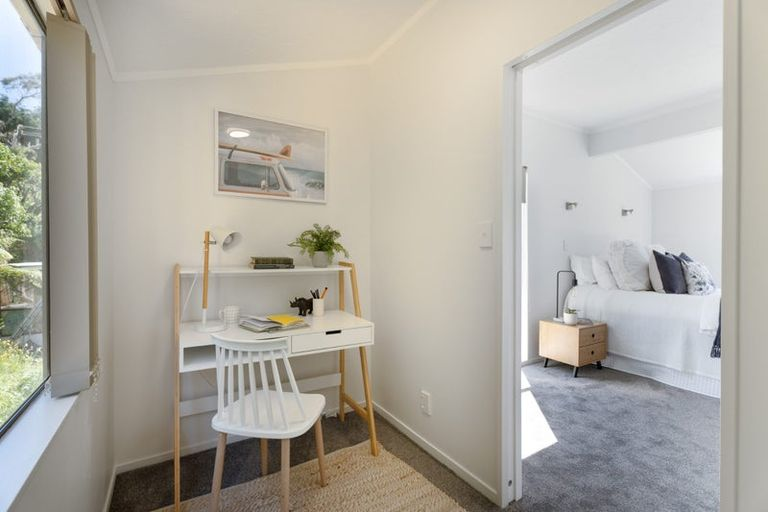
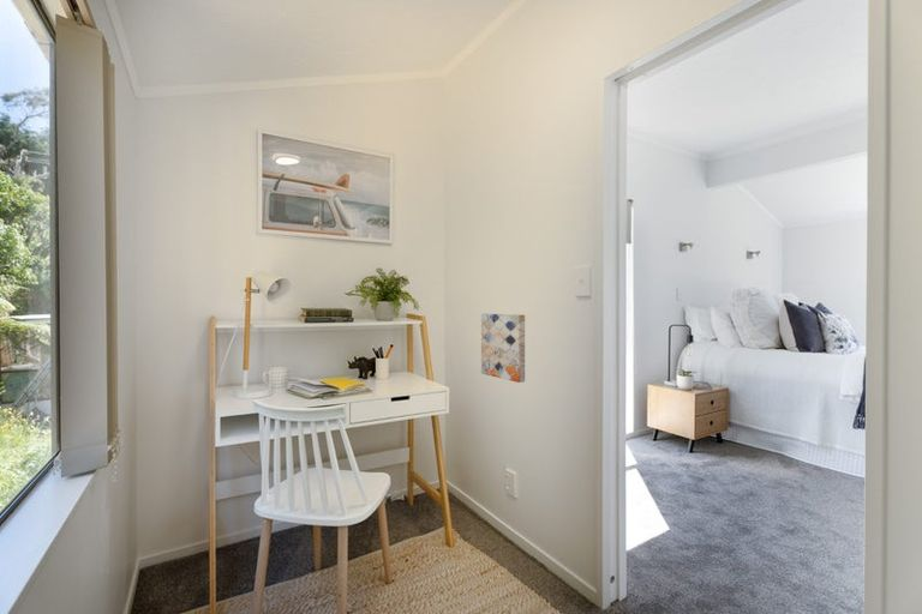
+ wall art (502, 345)
